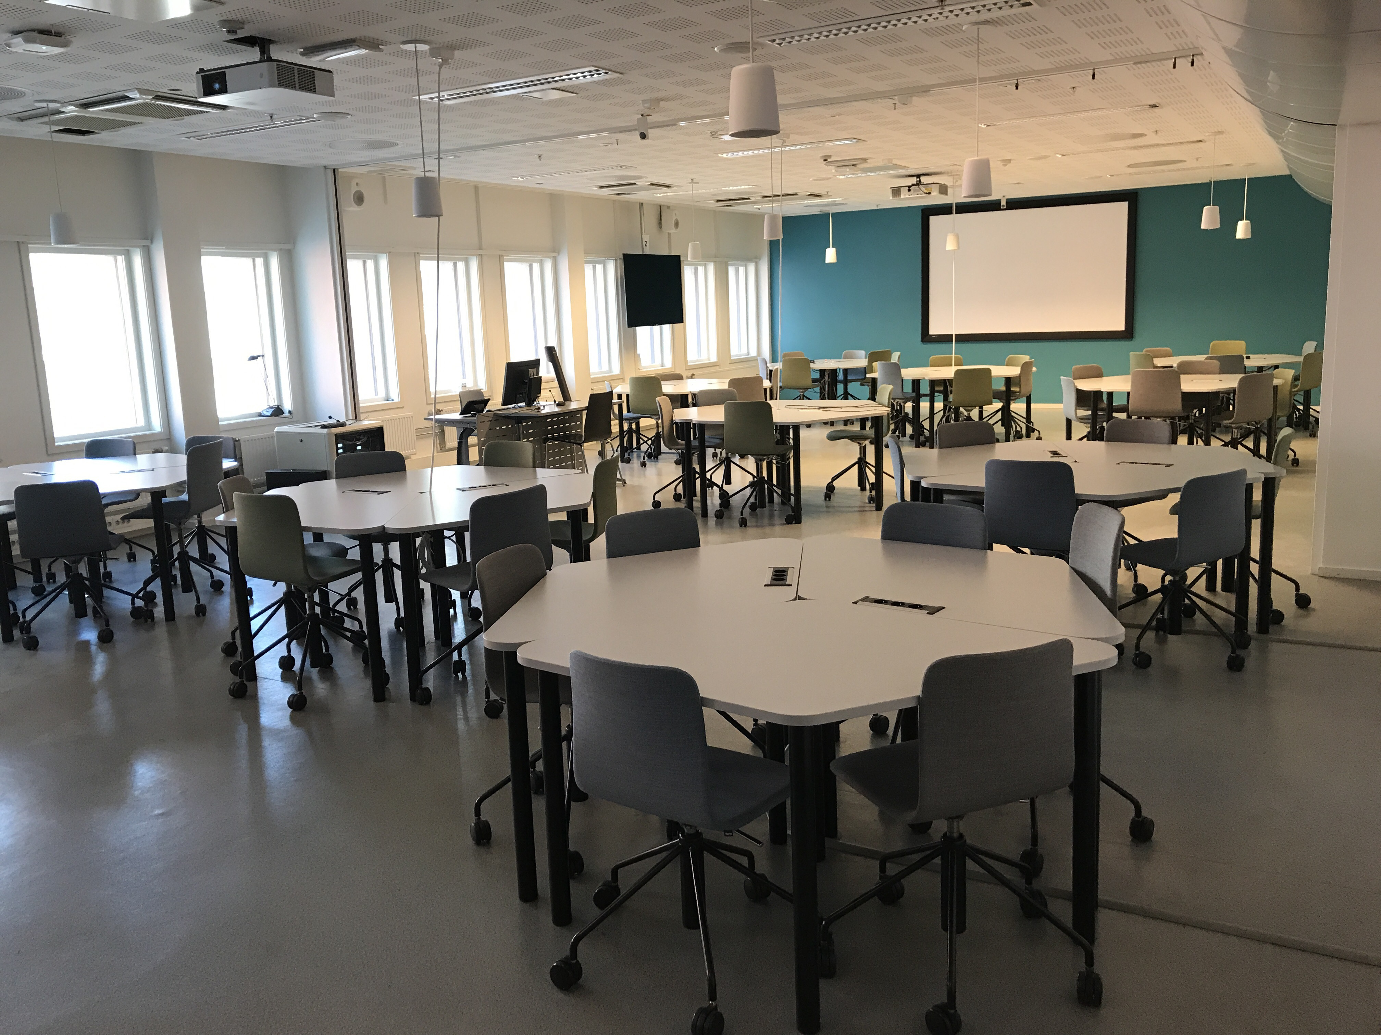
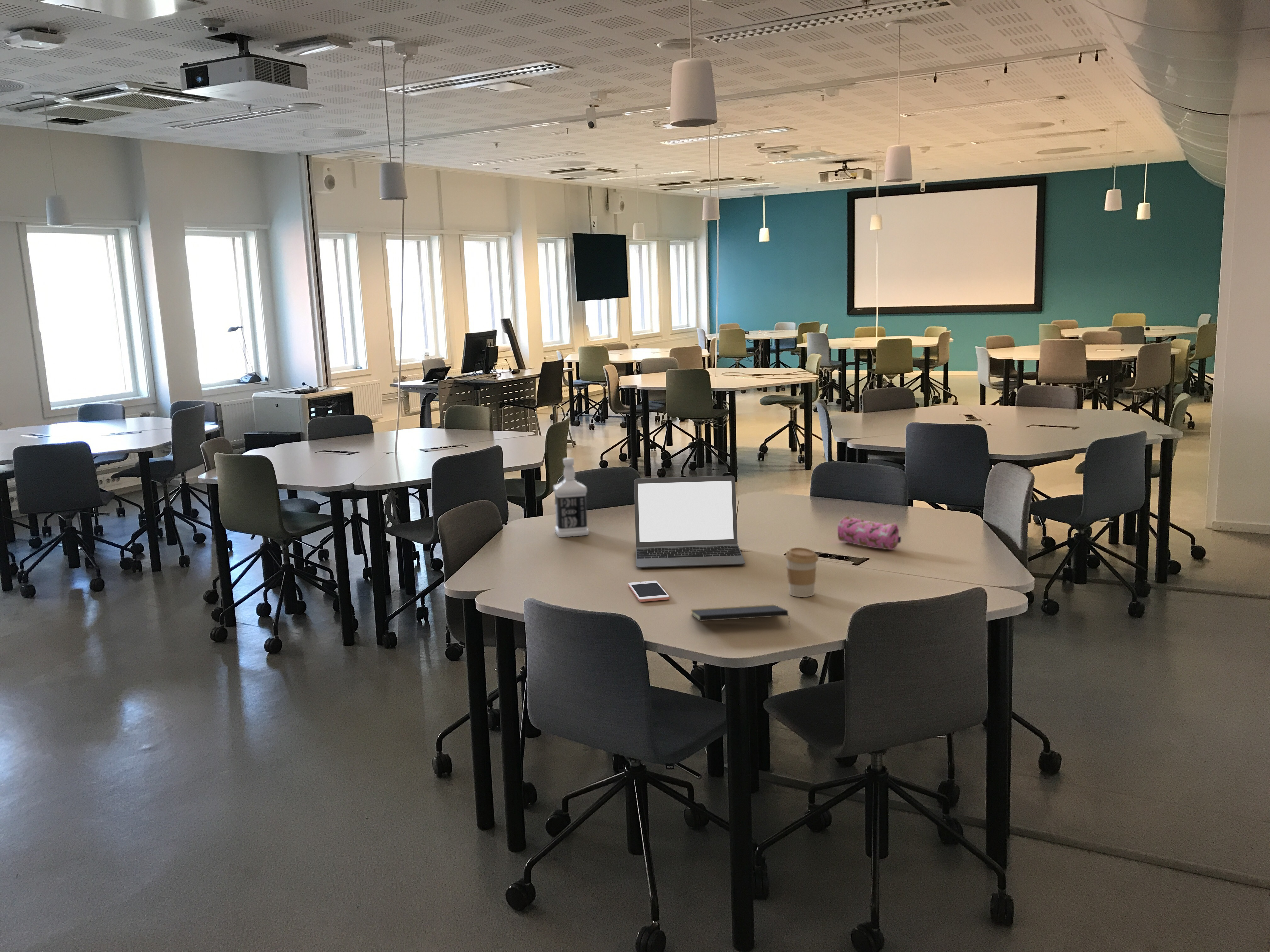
+ notepad (738, 612)
+ cell phone (648, 591)
+ pencil case (868, 533)
+ coffee cup (802, 572)
+ bottle (570, 496)
+ laptop (687, 520)
